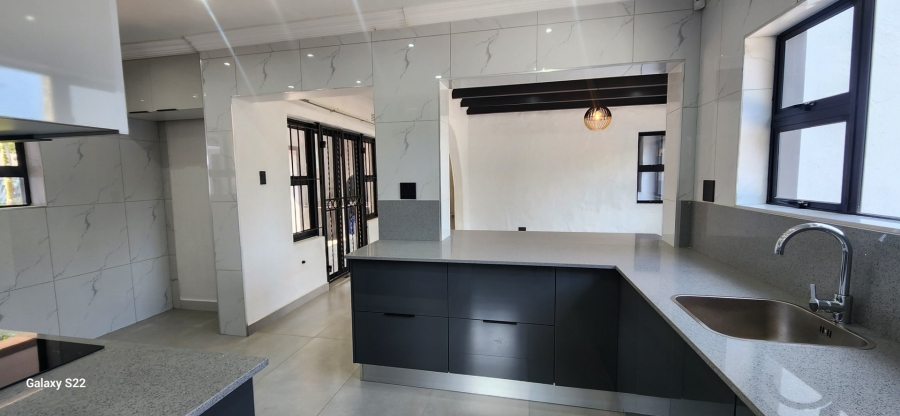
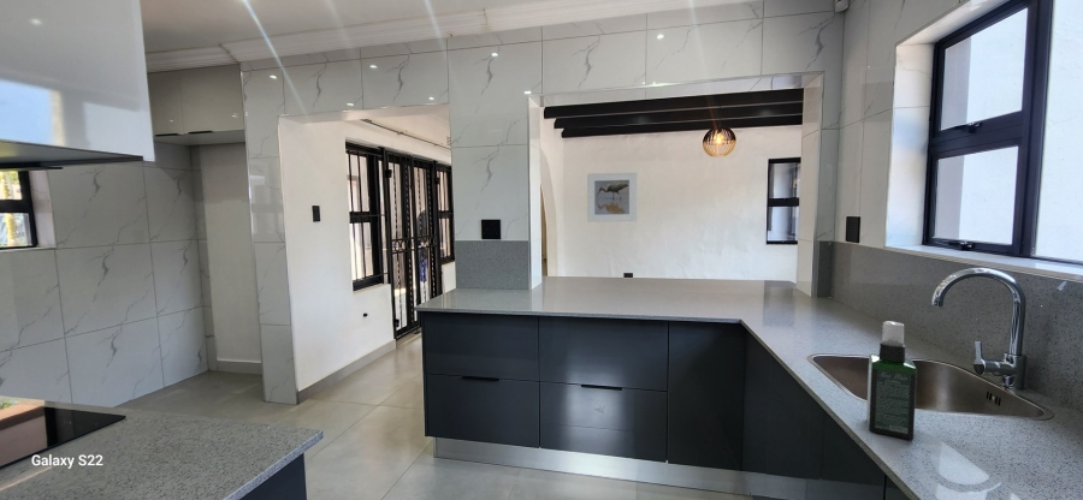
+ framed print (611, 197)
+ spray bottle (890, 376)
